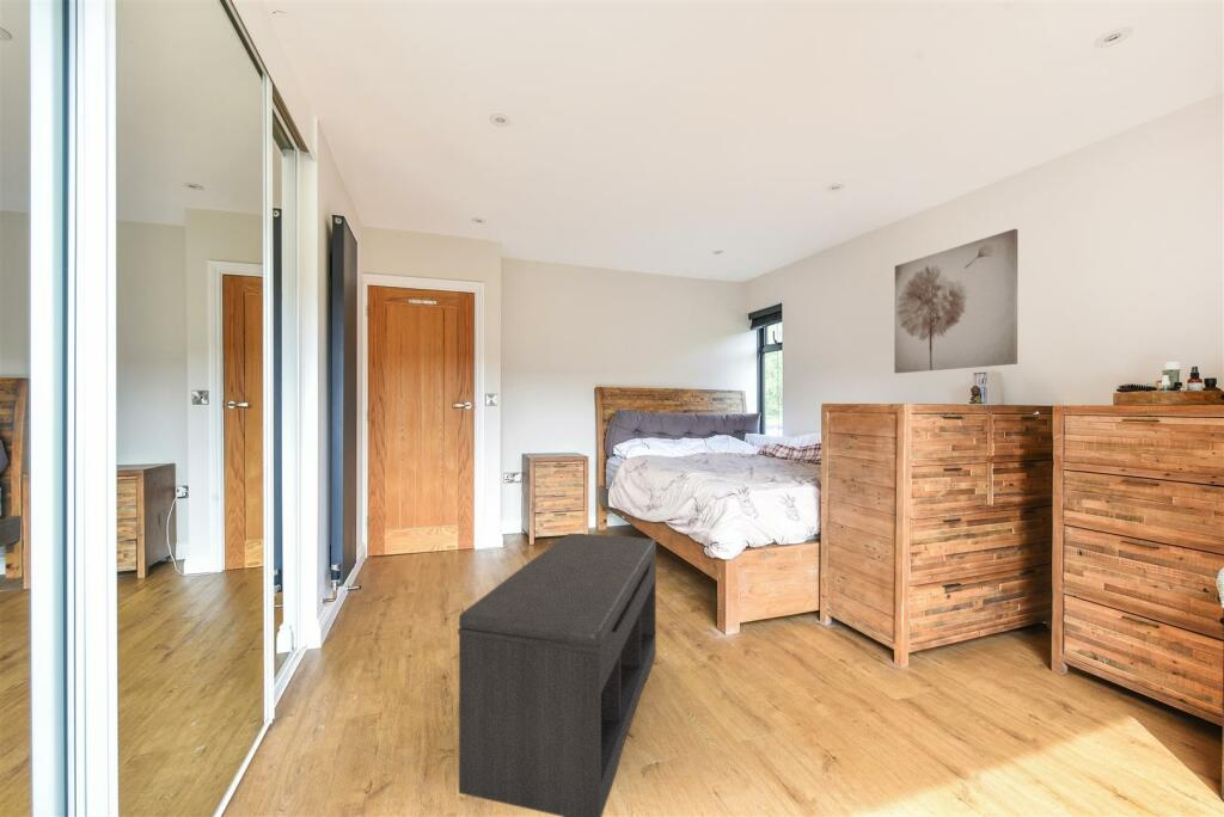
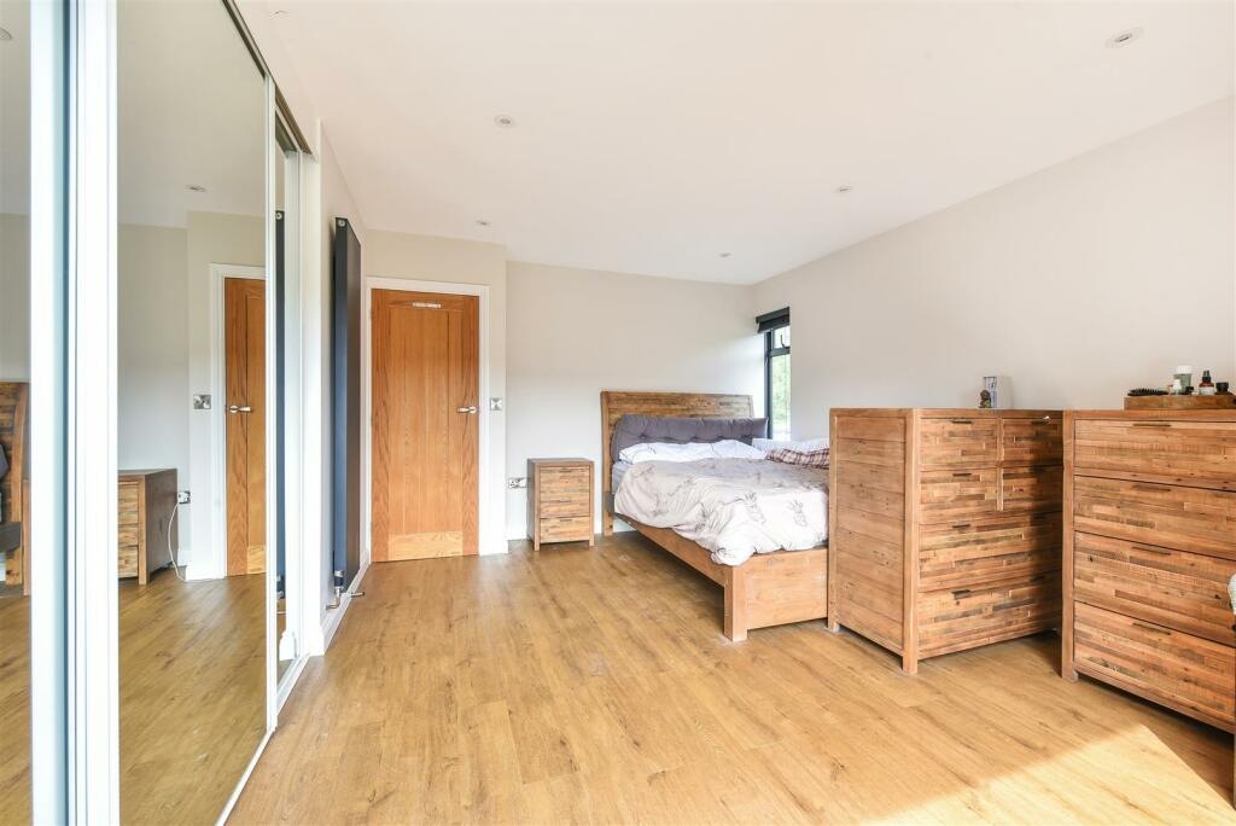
- wall art (949, 309)
- bench (579, 638)
